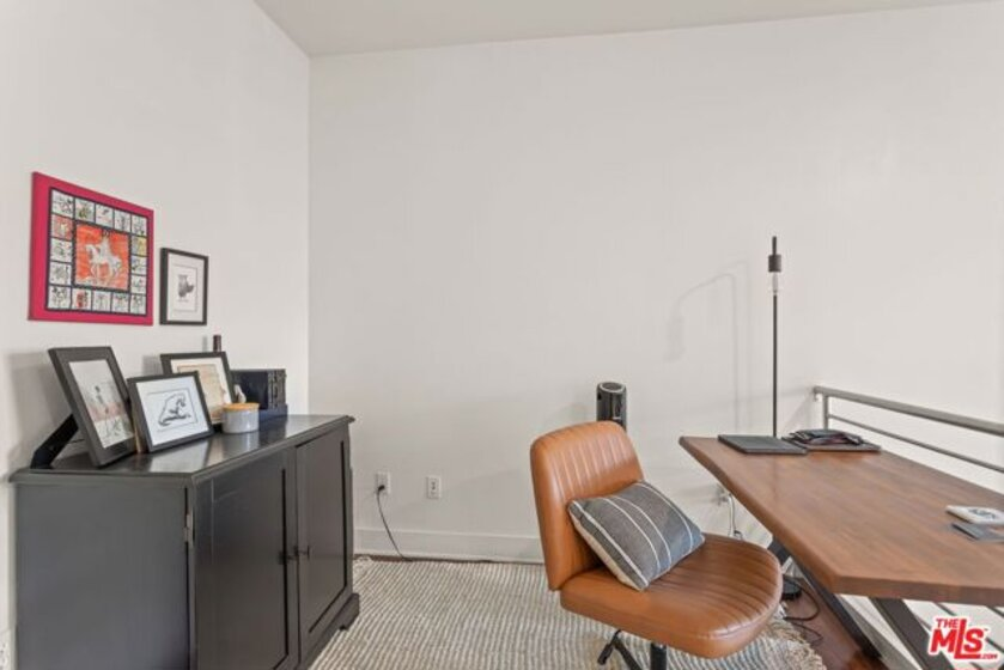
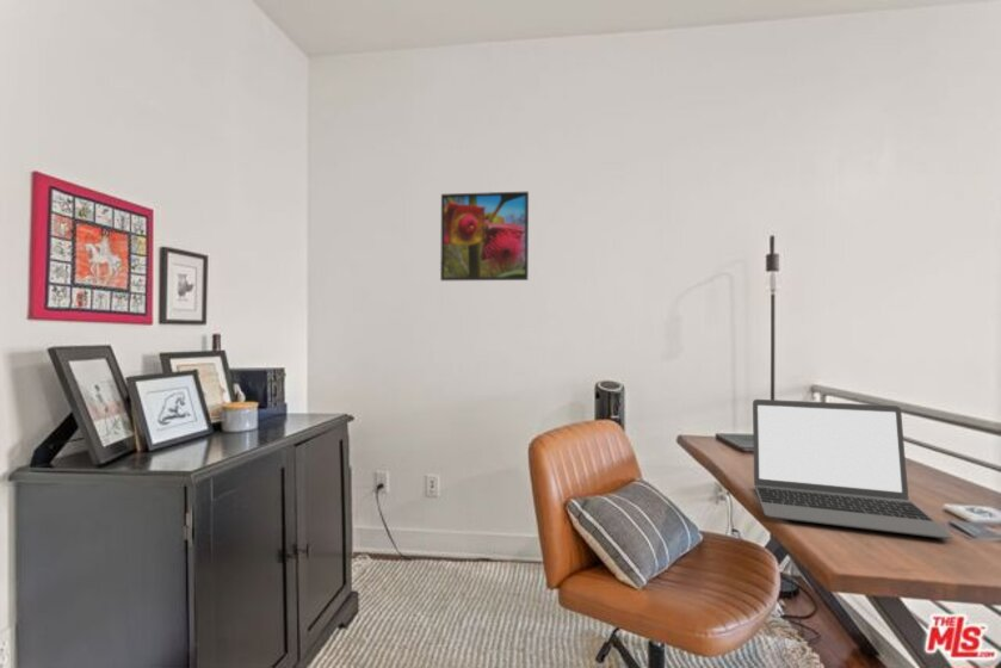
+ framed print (483, 236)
+ laptop (836, 458)
